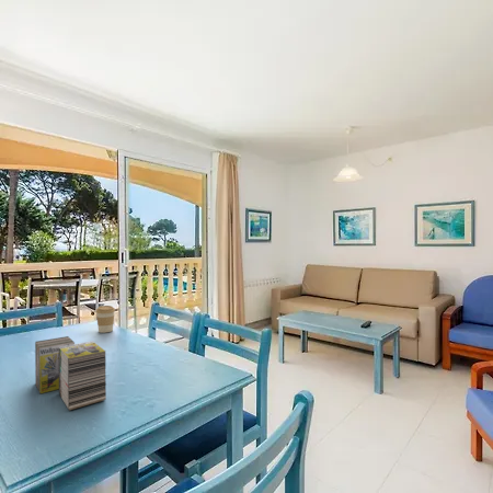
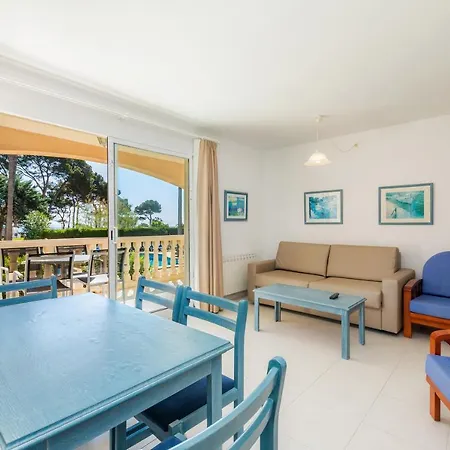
- coffee cup (105, 318)
- magazine (68, 368)
